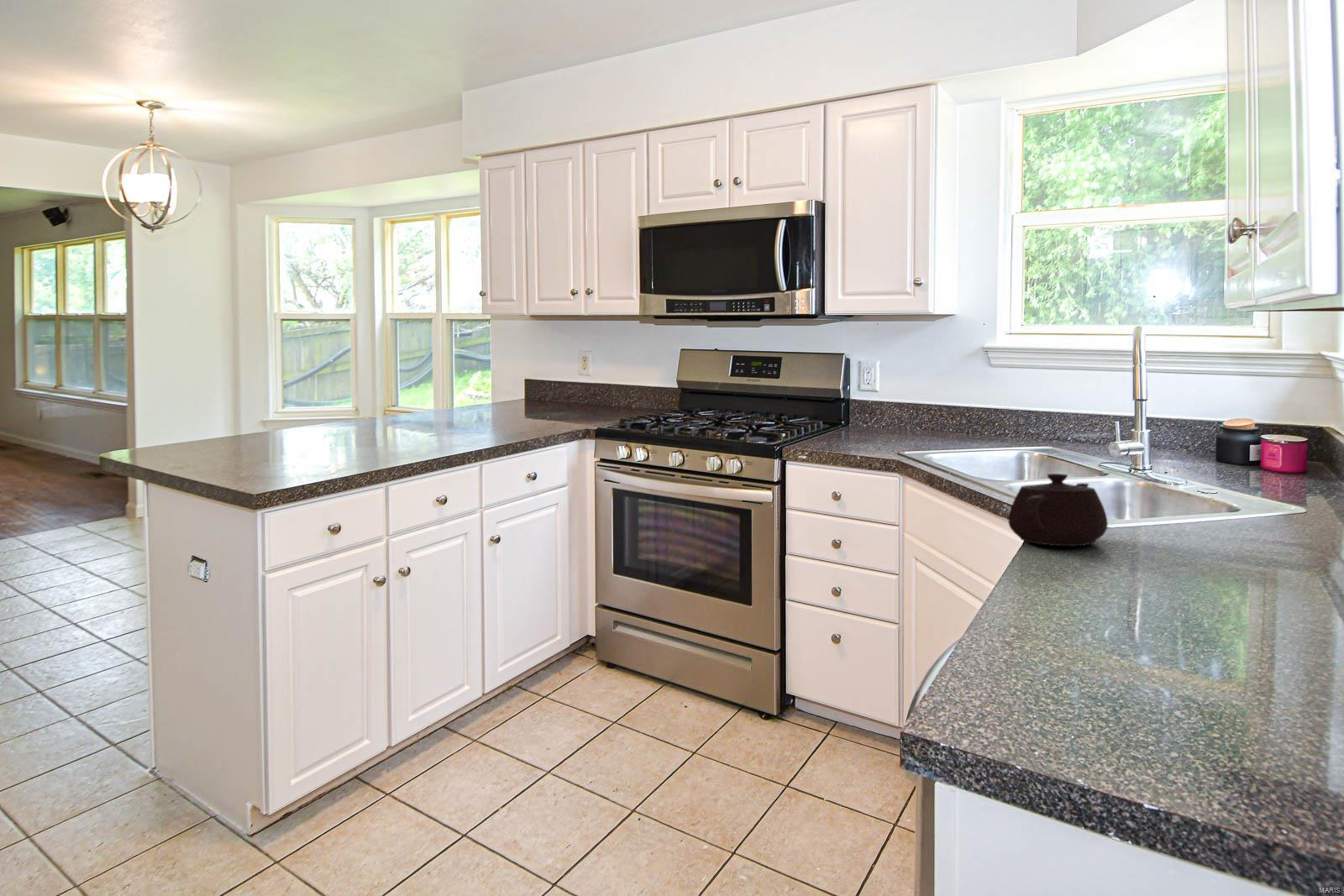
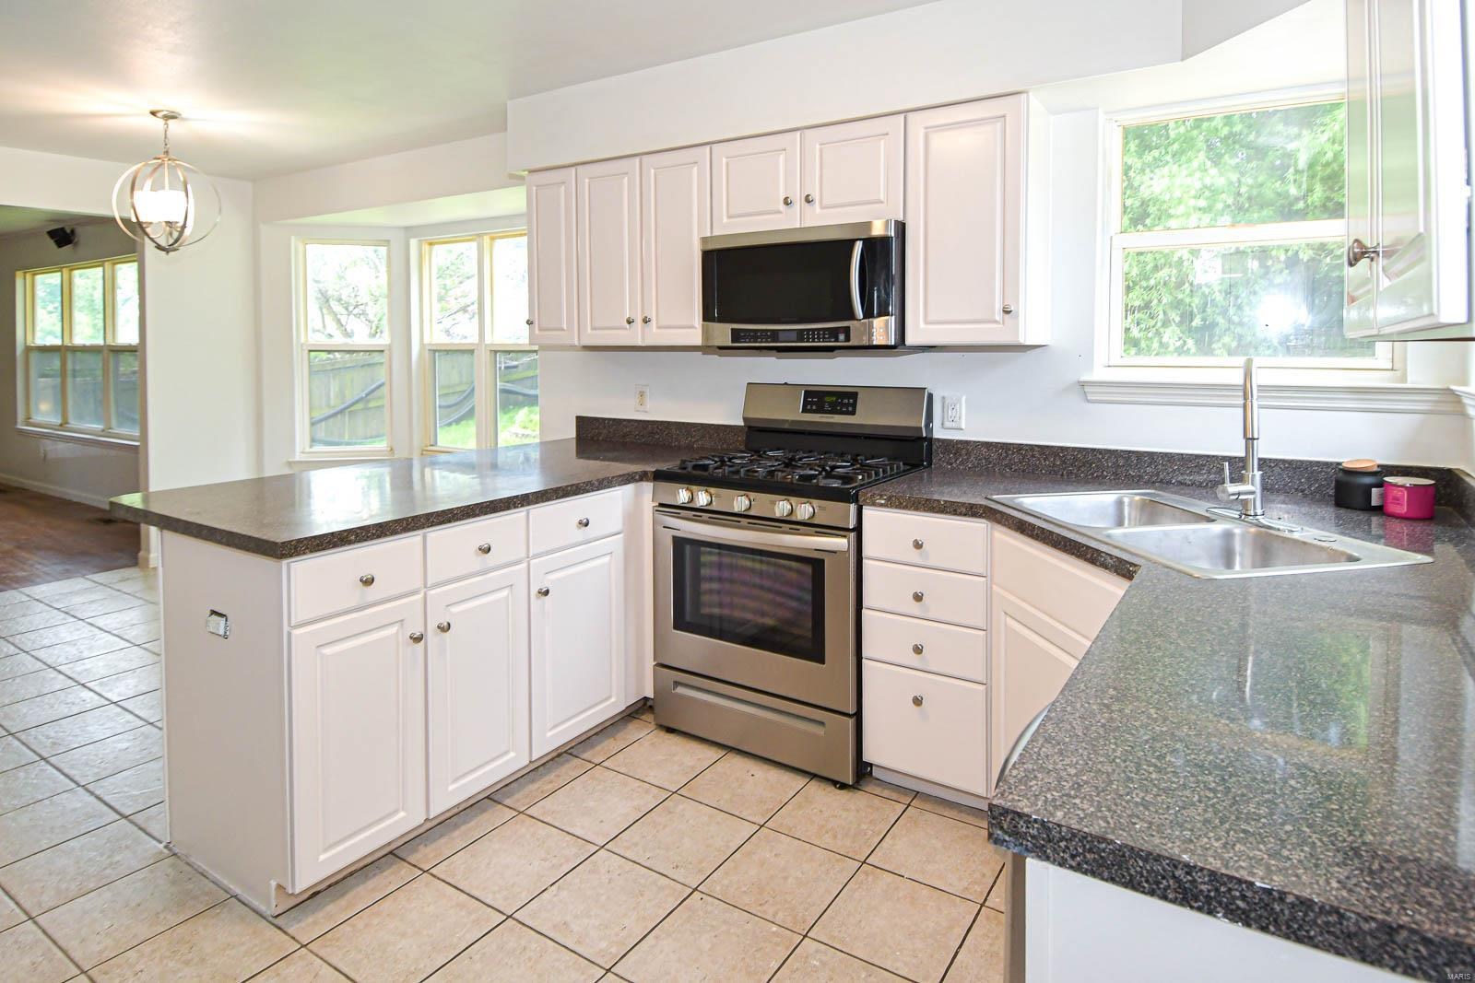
- teapot (1059, 507)
